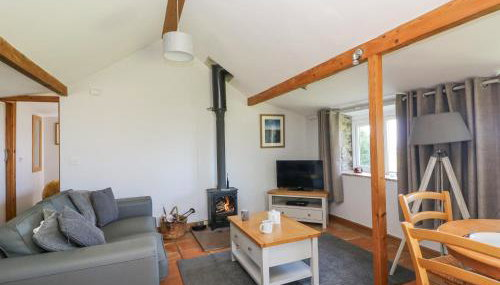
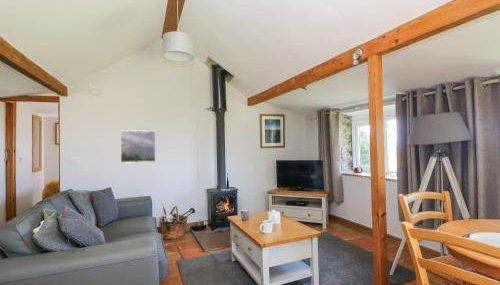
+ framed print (138, 146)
